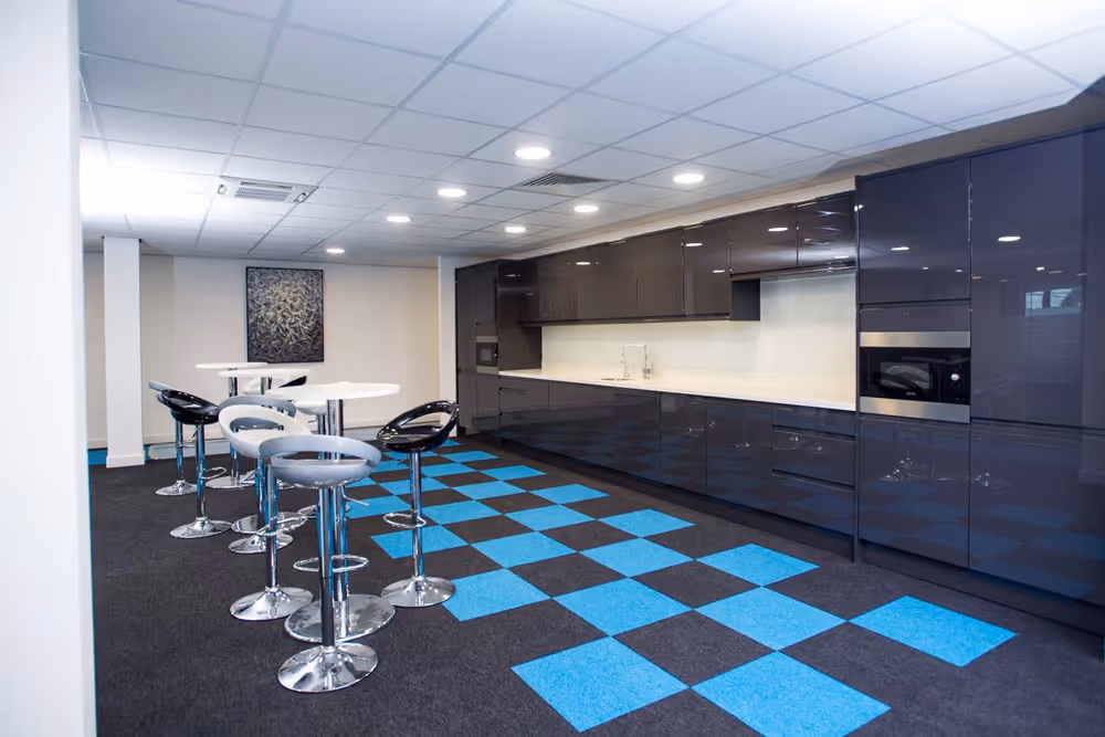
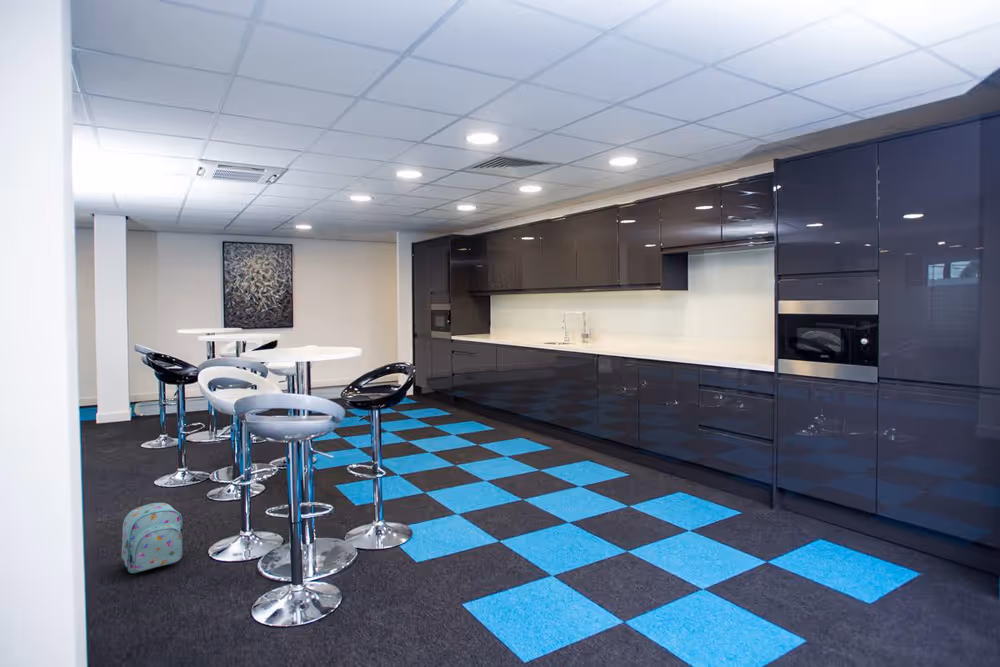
+ backpack (153, 536)
